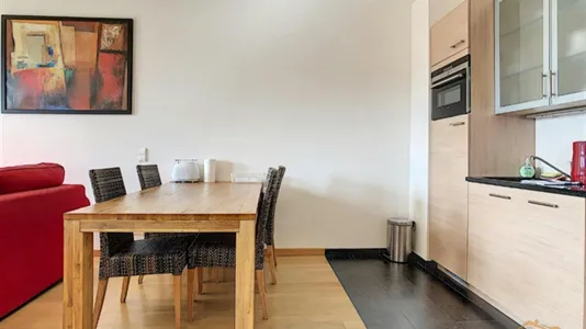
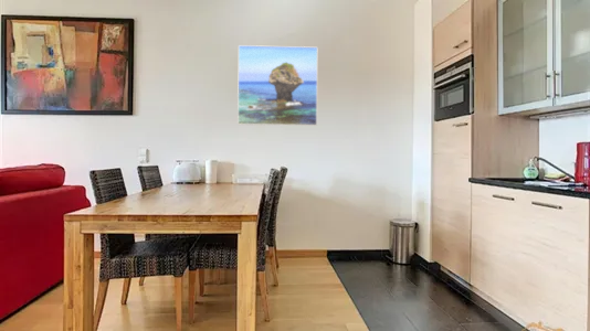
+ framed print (277, 85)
